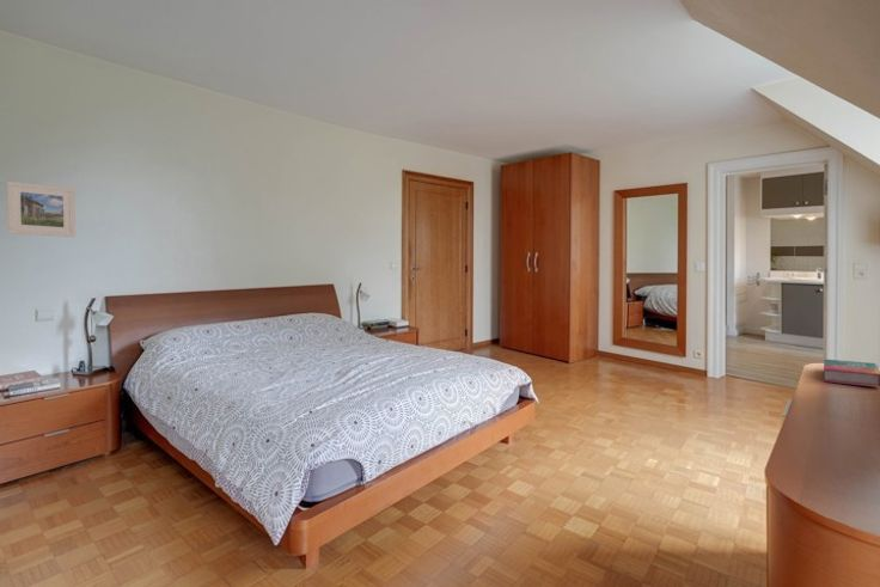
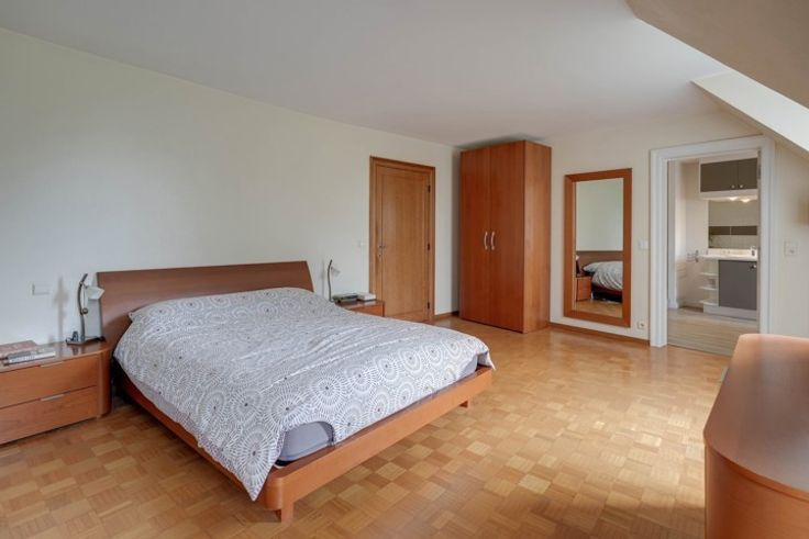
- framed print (42, 209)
- book (850, 372)
